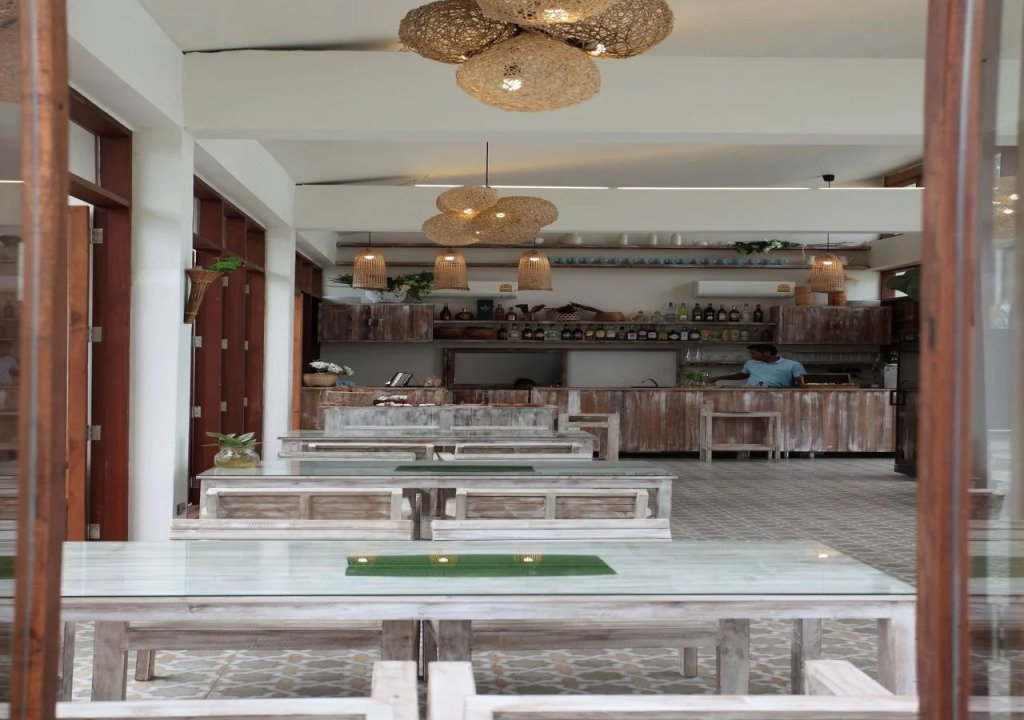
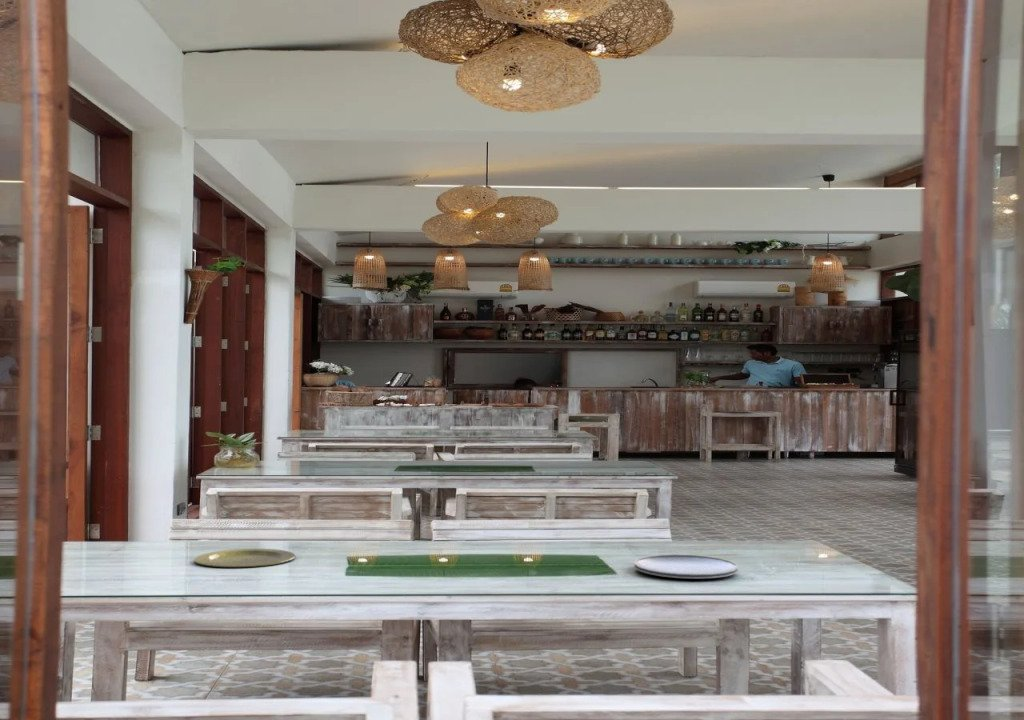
+ plate (245, 558)
+ plate (685, 567)
